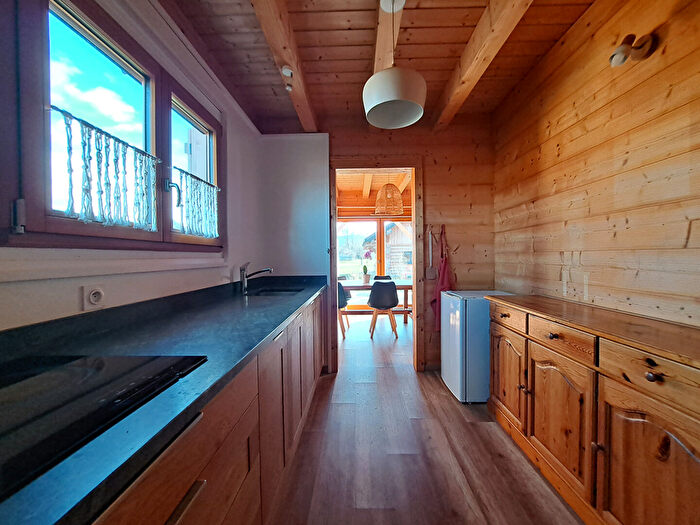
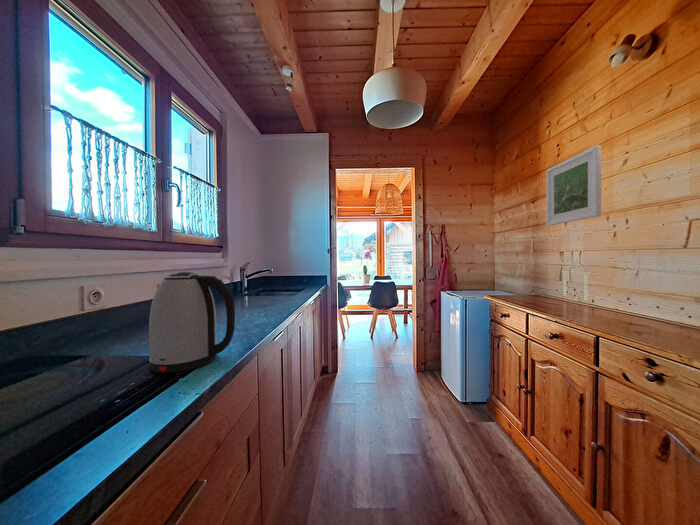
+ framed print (570, 190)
+ kettle (194, 316)
